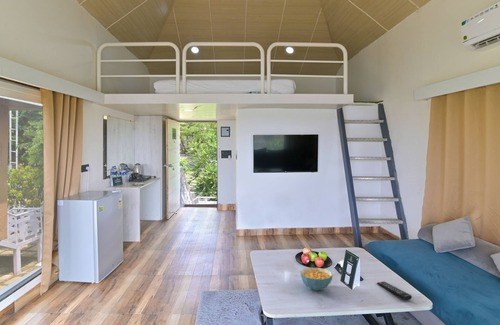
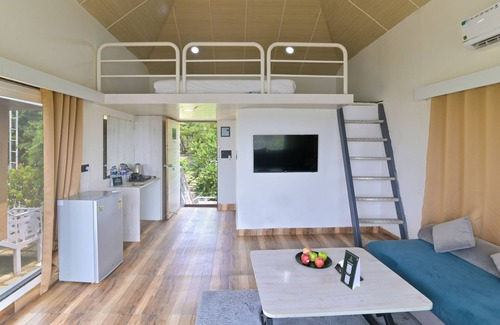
- cereal bowl (316, 280)
- remote control (393, 290)
